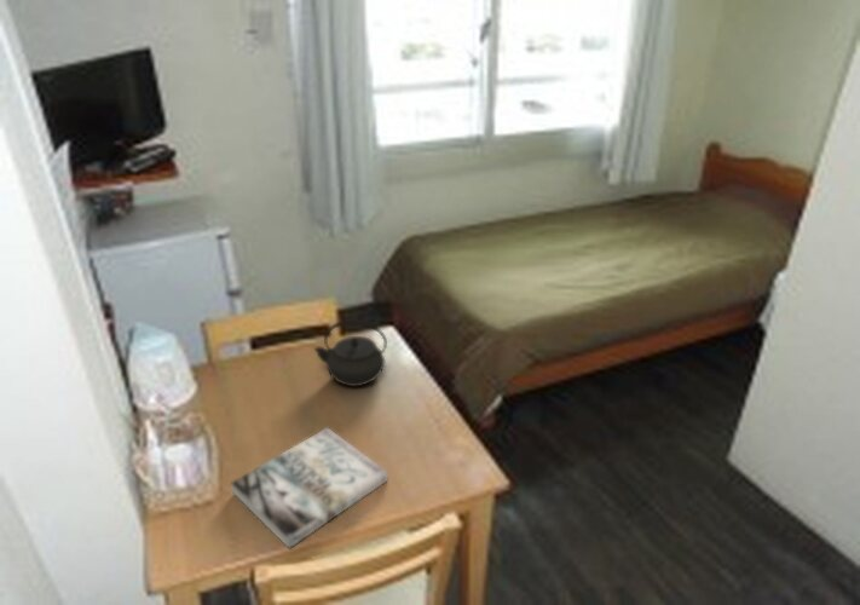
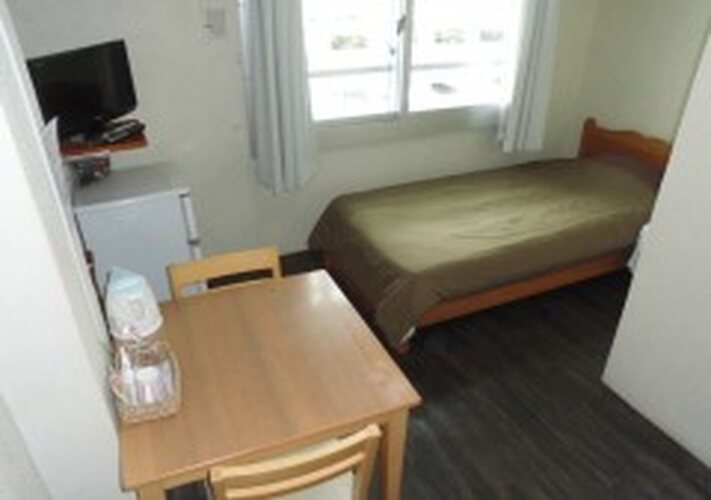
- kettle (350, 348)
- book (310, 482)
